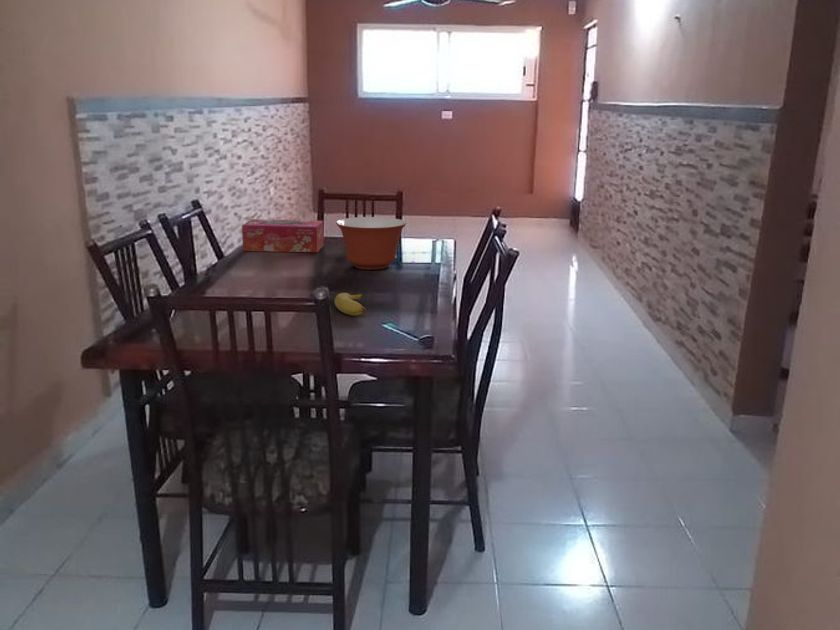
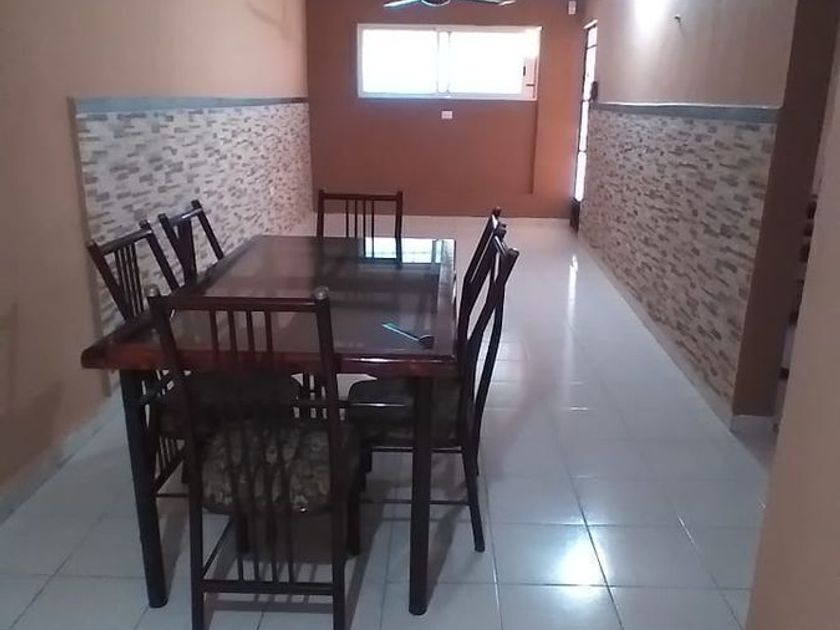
- tissue box (283, 235)
- mixing bowl (371, 244)
- banana (354, 303)
